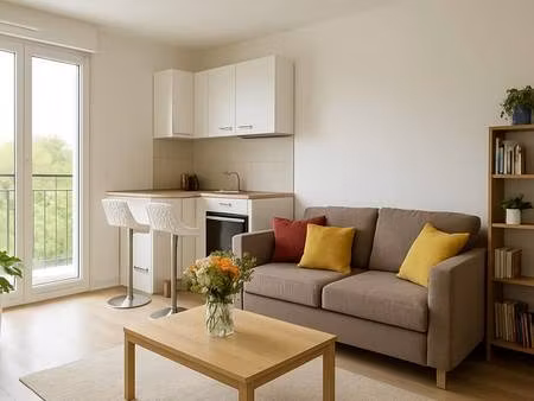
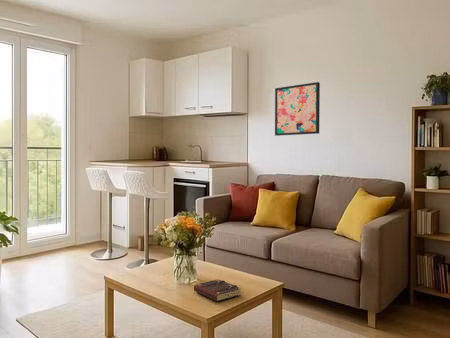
+ wall art (296, 110)
+ book (217, 289)
